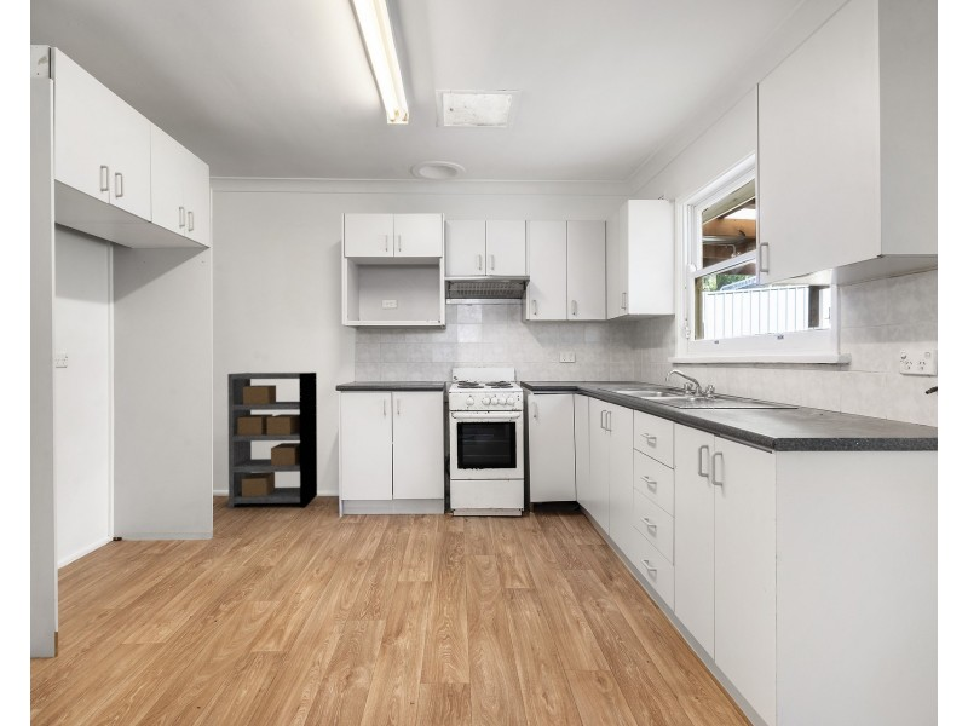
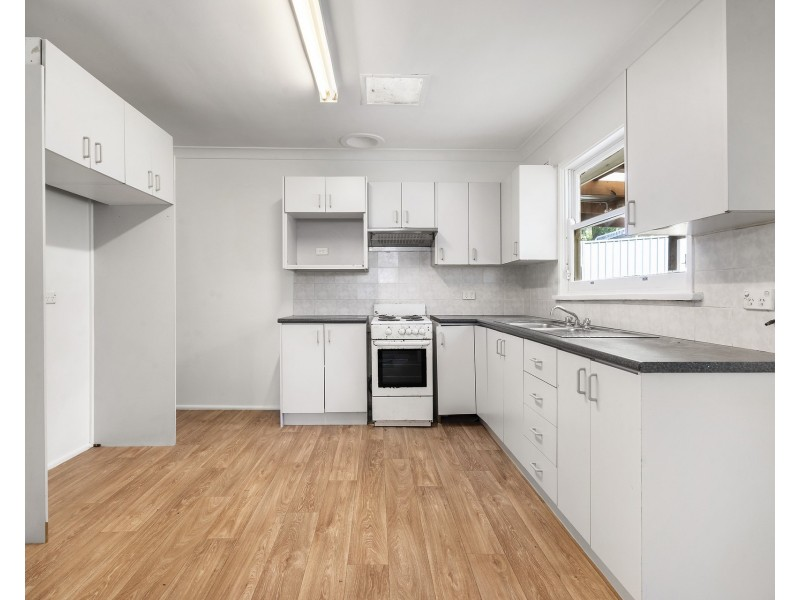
- shelving unit (273, 437)
